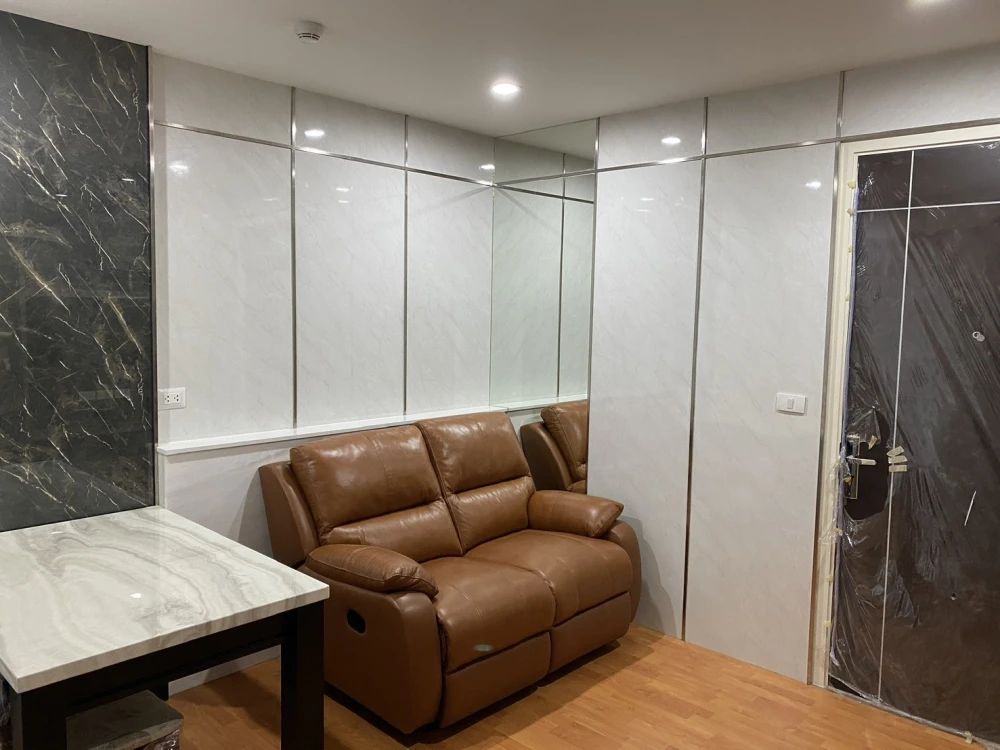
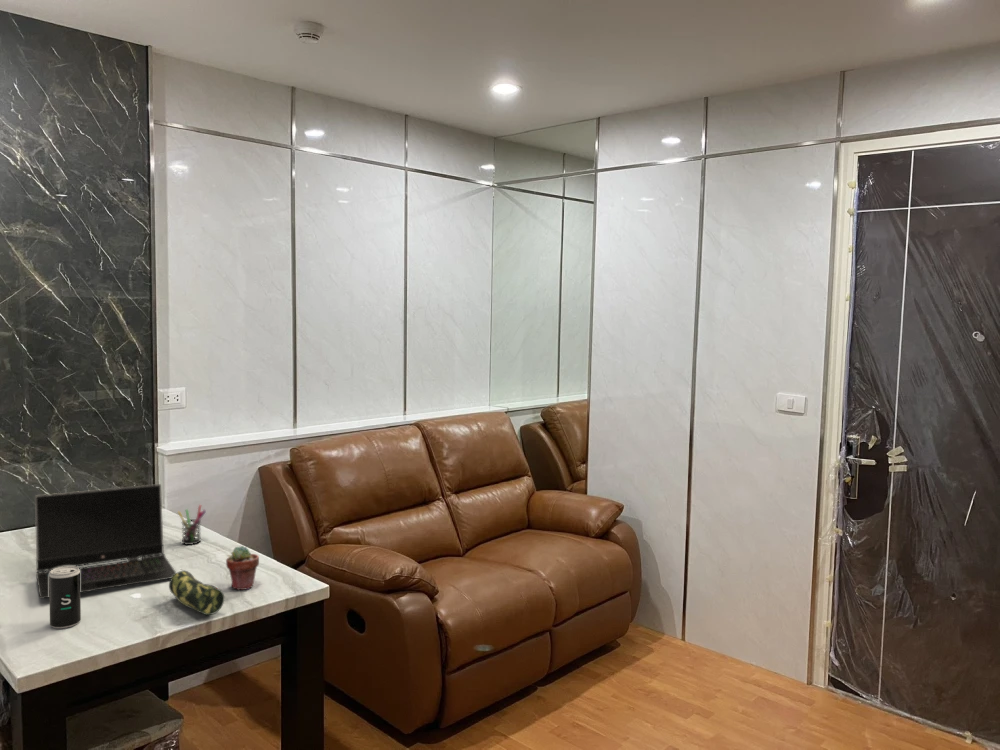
+ potted succulent (242, 566)
+ pencil case (194, 591)
+ beverage can (65, 596)
+ laptop computer (106, 538)
+ pen holder (191, 524)
